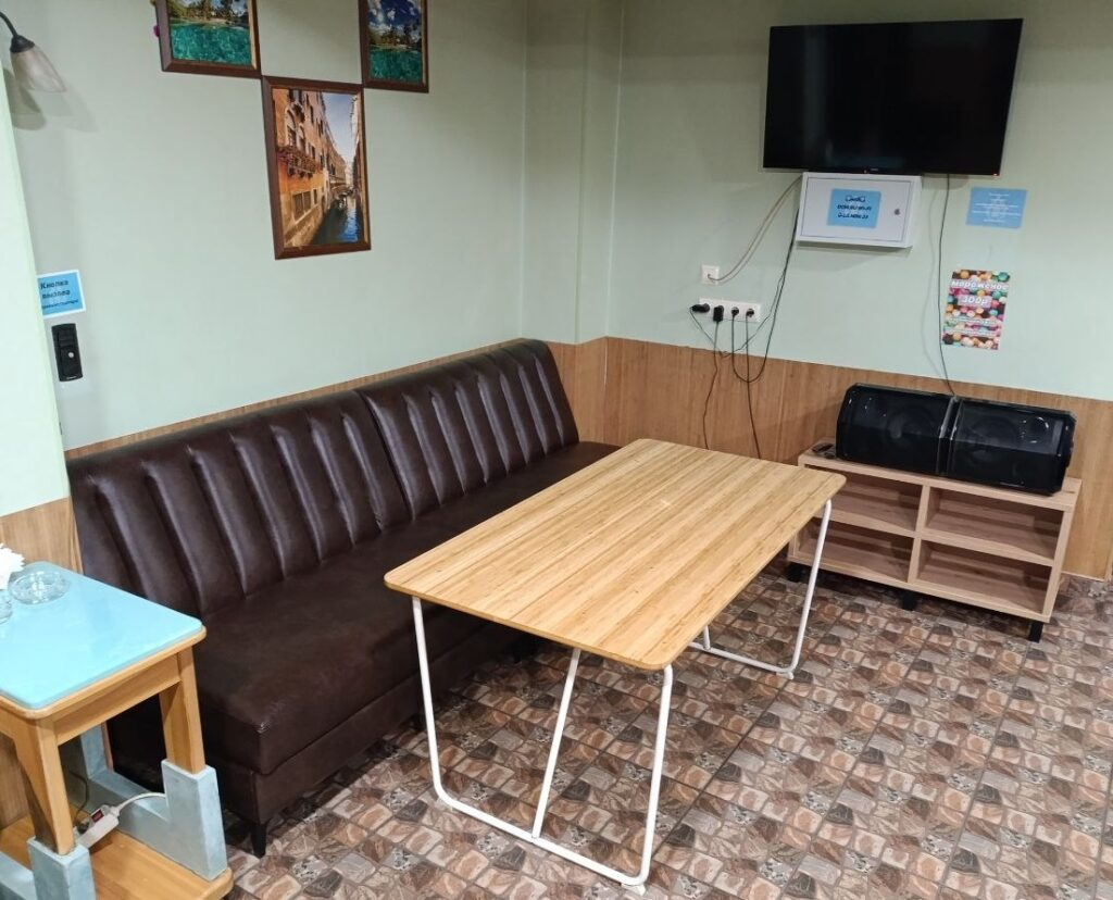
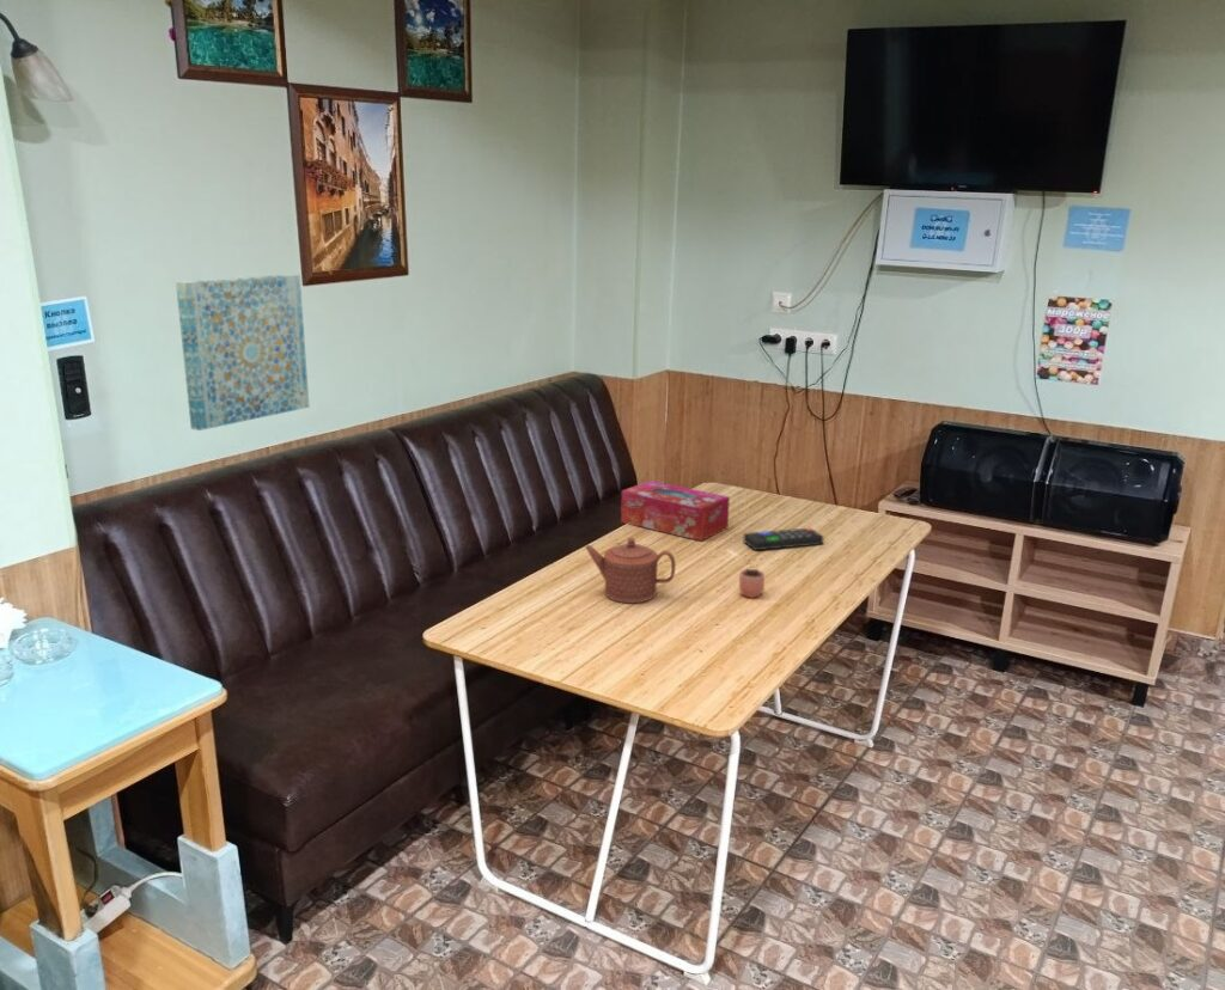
+ remote control (782, 538)
+ teapot (629, 566)
+ tissue box (674, 509)
+ wall art (246, 349)
+ cocoa (752, 572)
